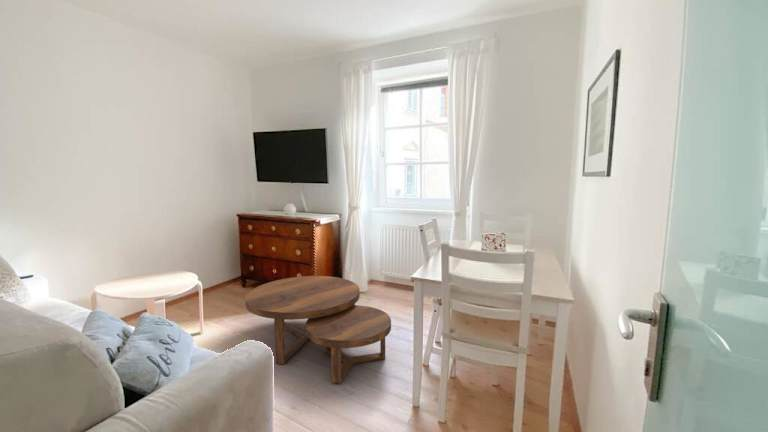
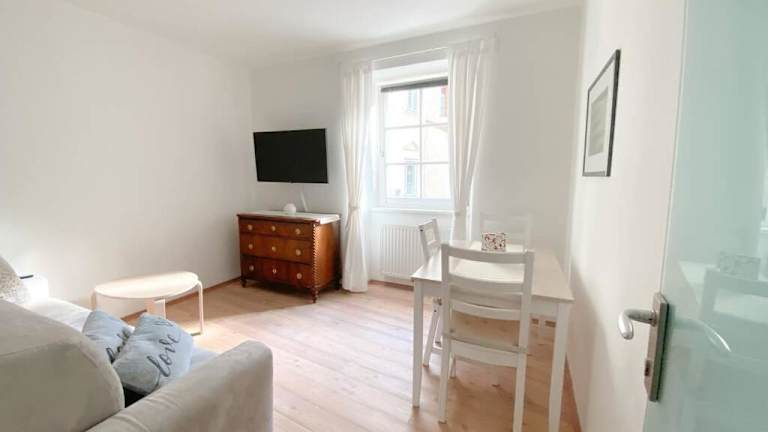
- coffee table (319, 321)
